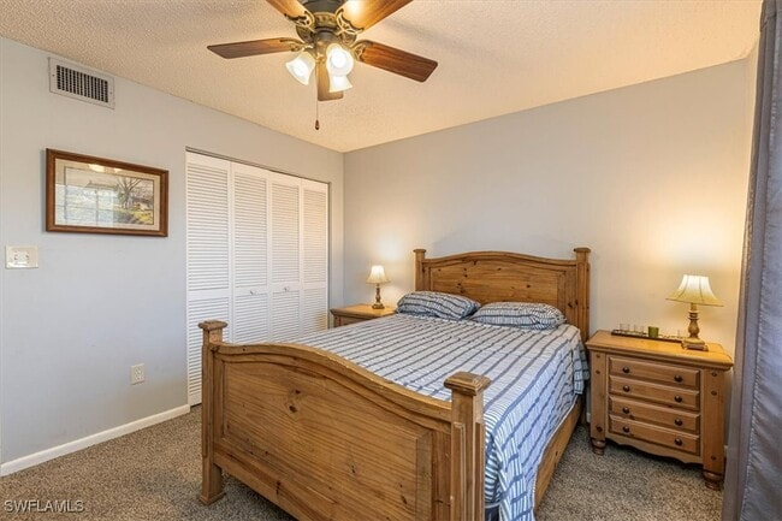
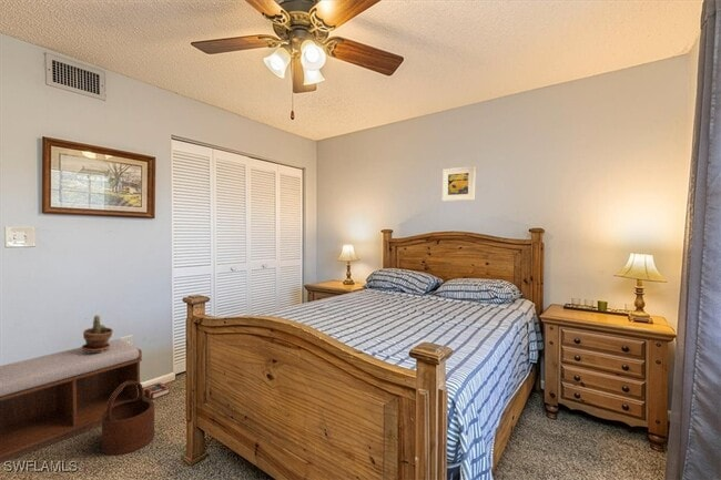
+ wooden bucket (129, 412)
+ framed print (458, 184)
+ bench (65, 392)
+ book (155, 390)
+ potted plant (97, 331)
